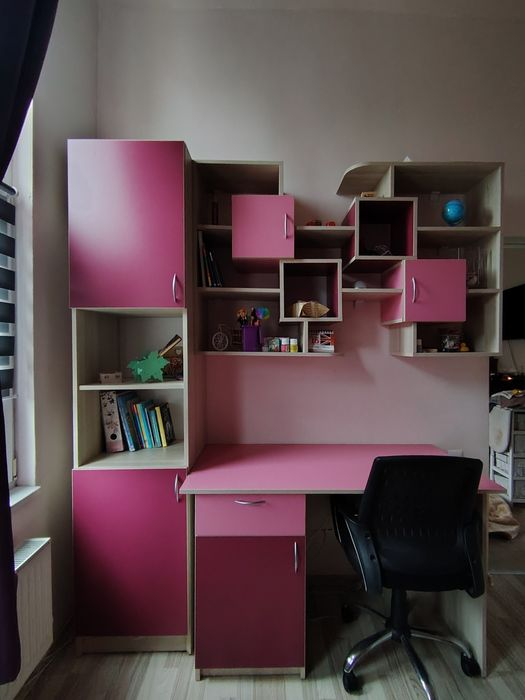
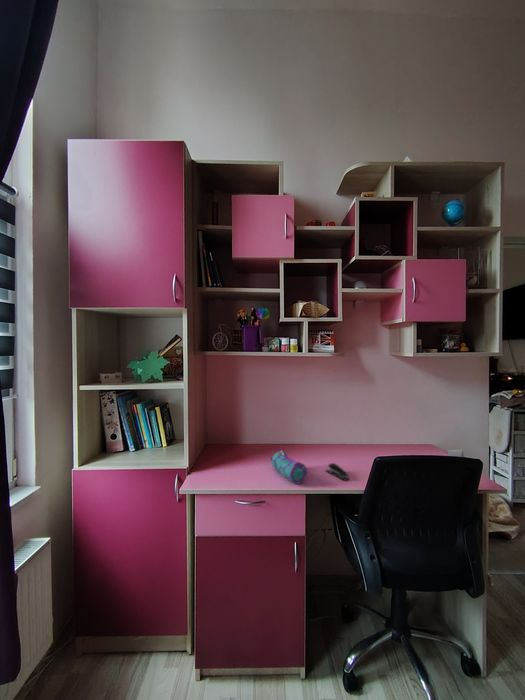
+ pencil case (288, 466)
+ stapler (337, 470)
